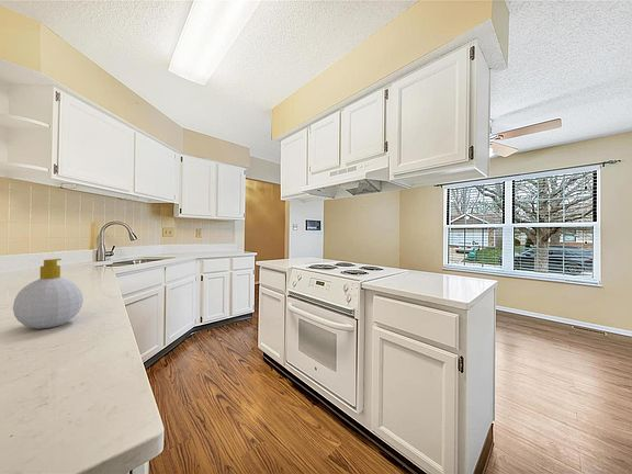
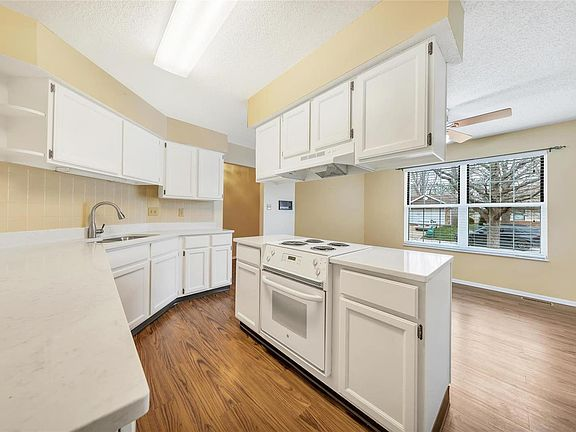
- soap bottle (49, 292)
